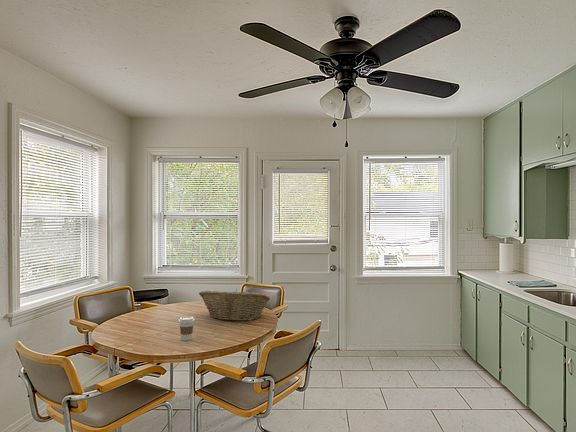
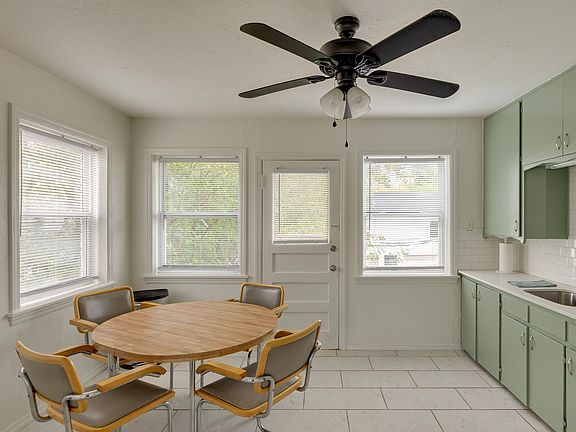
- fruit basket (234, 301)
- coffee cup (186, 328)
